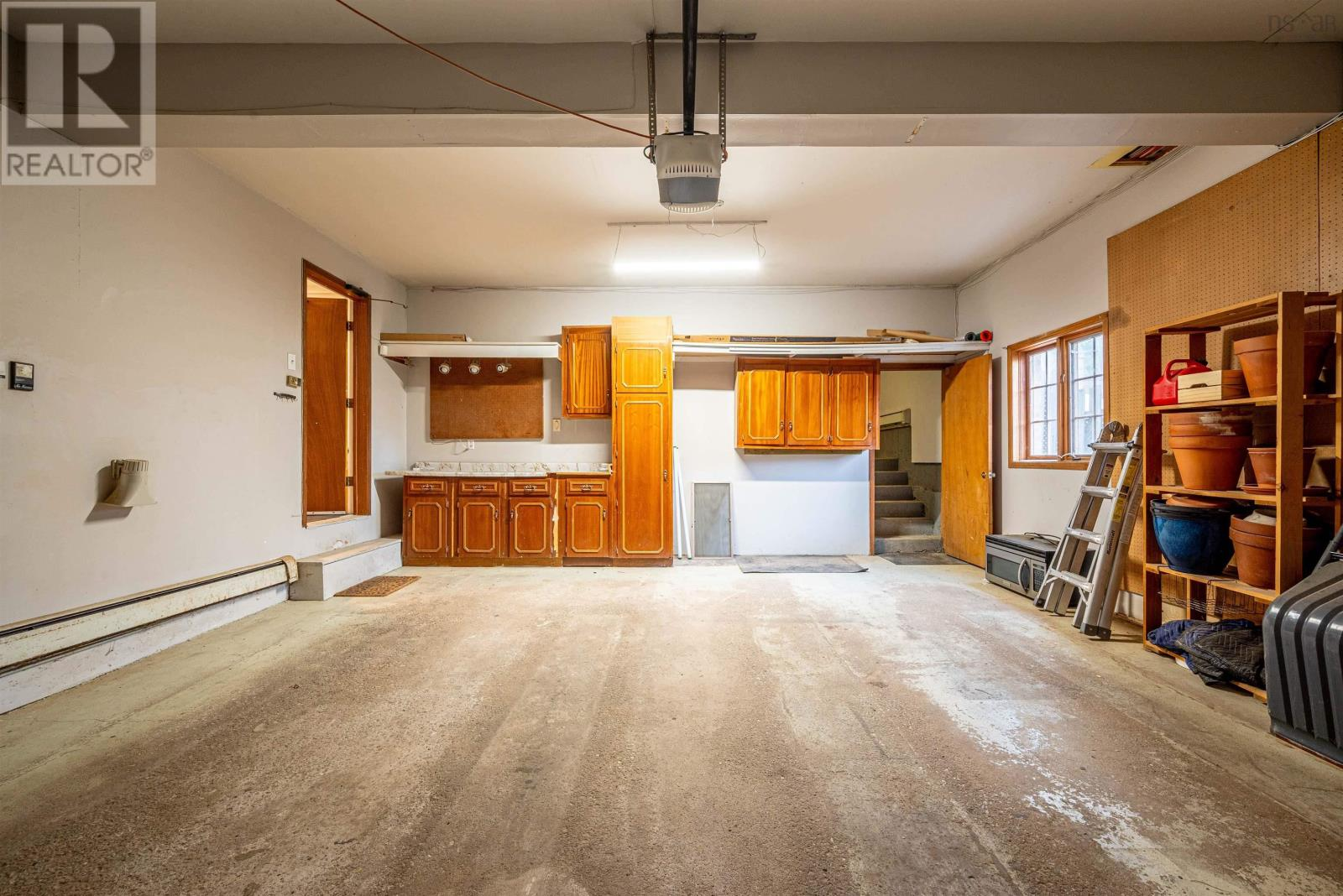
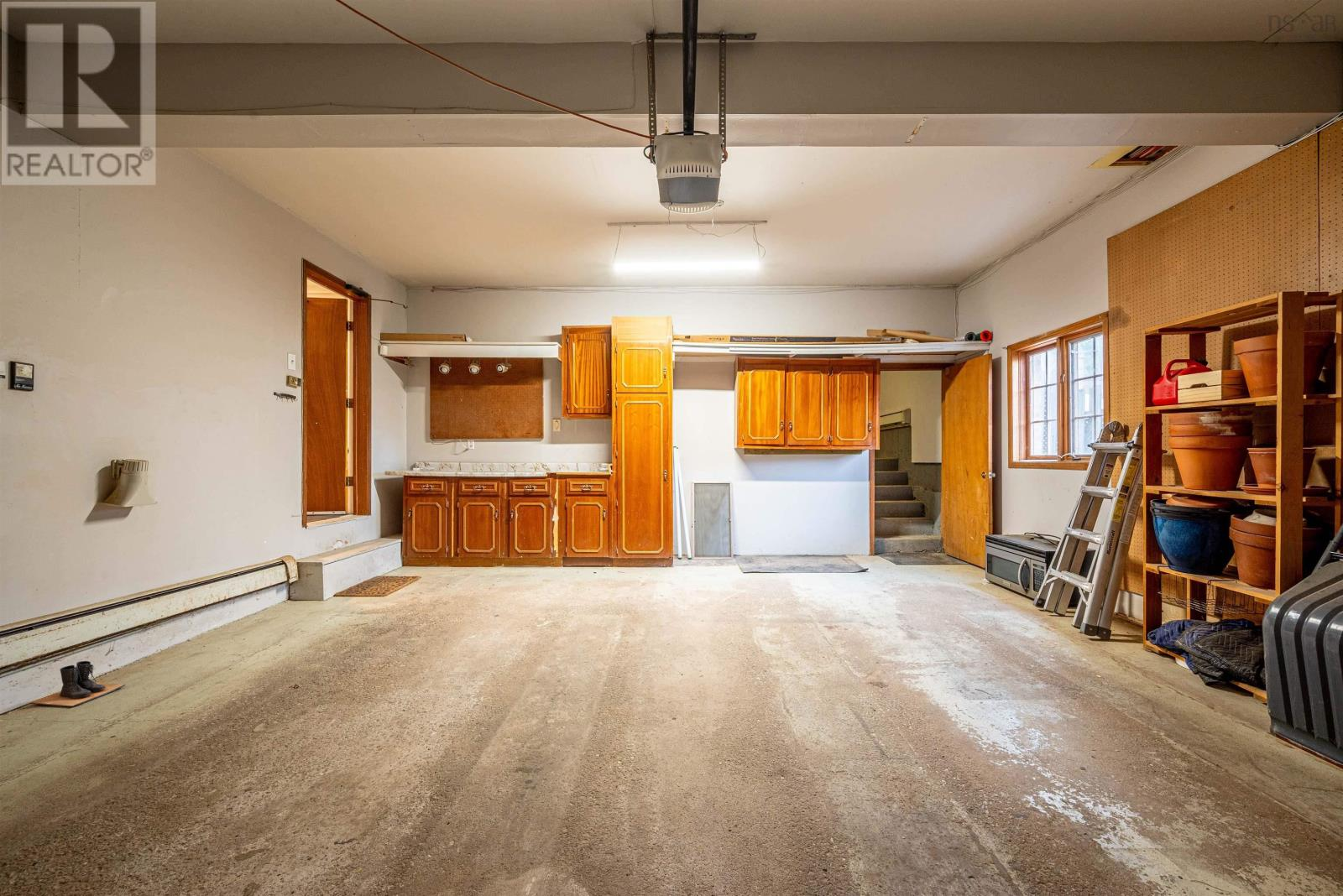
+ boots (80, 680)
